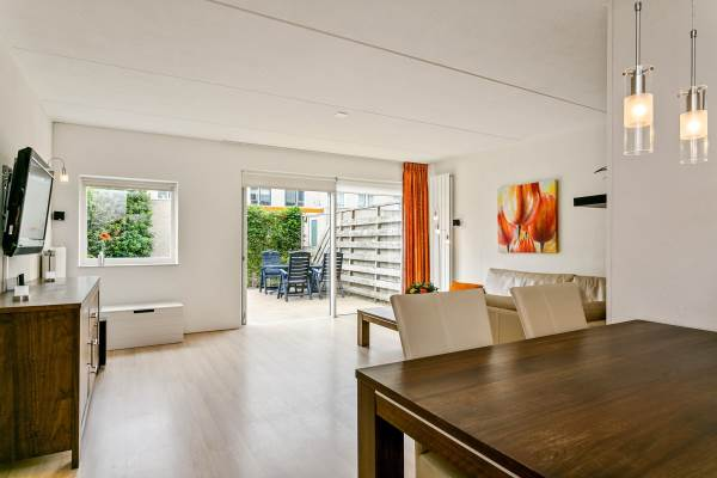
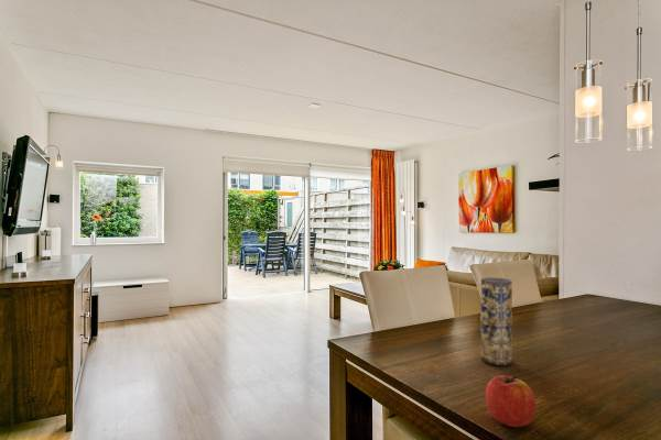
+ apple (509, 397)
+ vase (496, 320)
